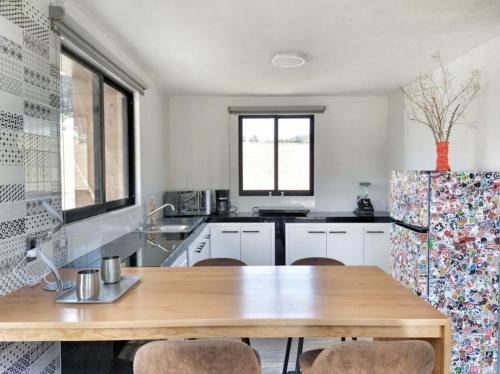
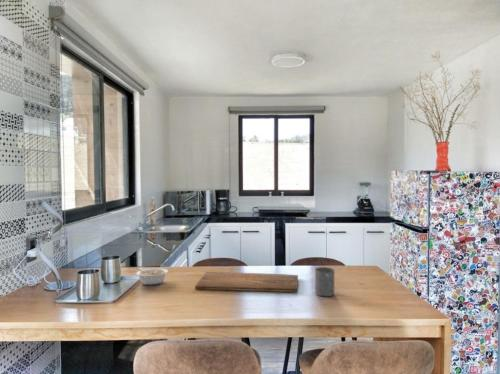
+ cutting board (248, 281)
+ mug (325, 283)
+ legume (151, 276)
